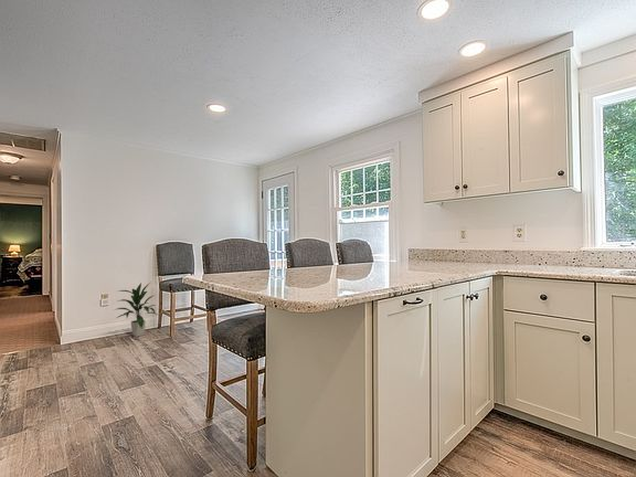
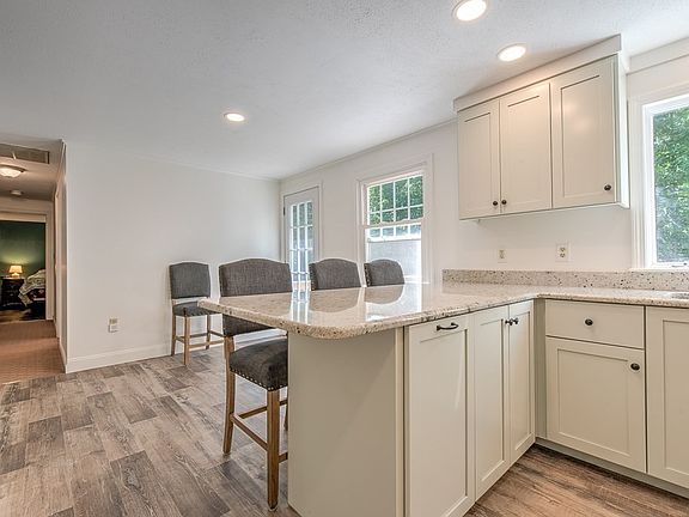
- indoor plant (137, 309)
